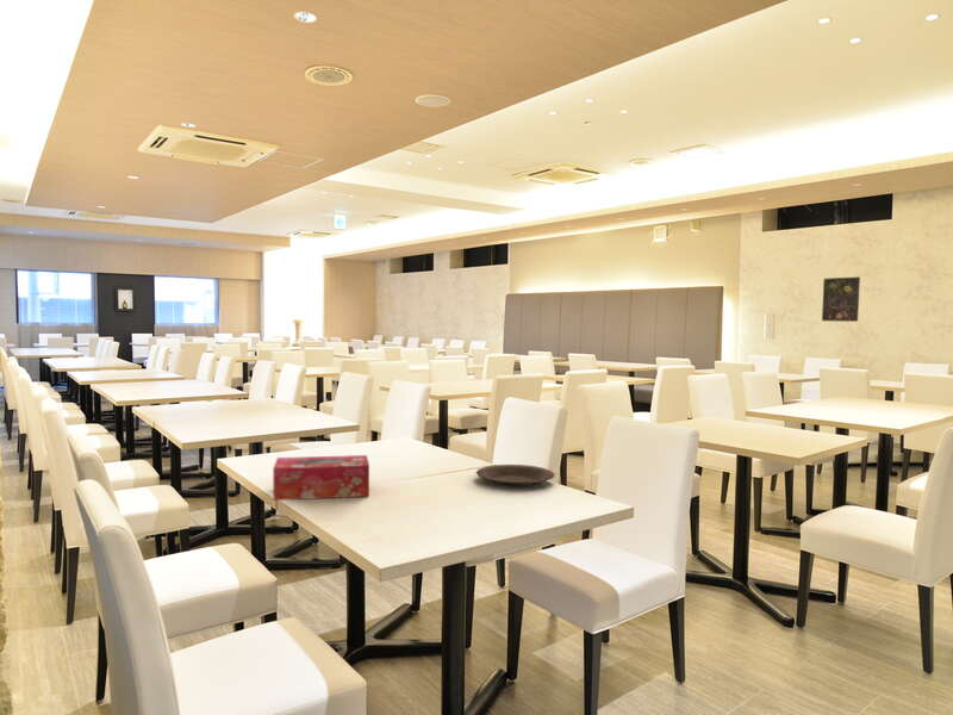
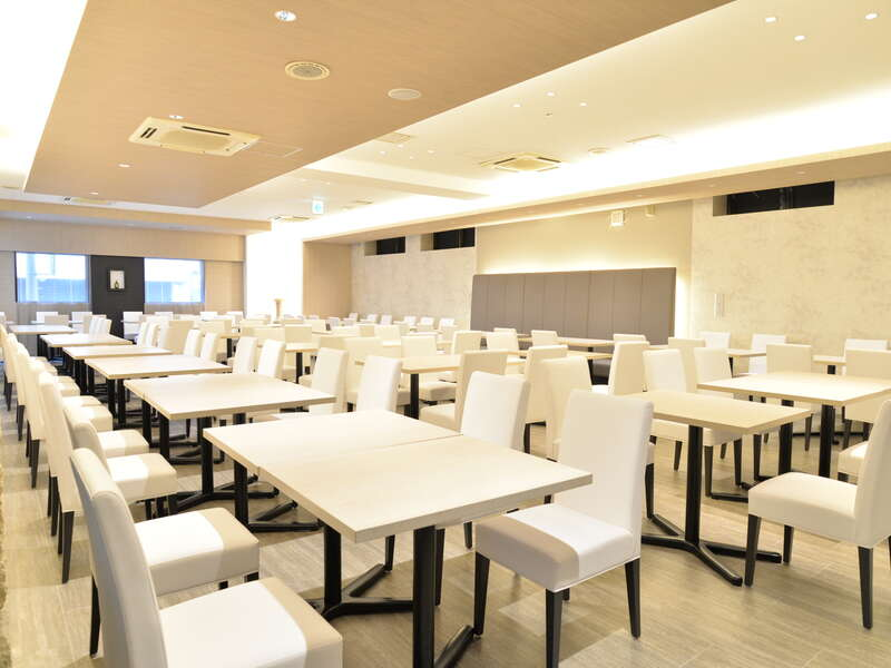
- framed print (840, 299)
- plate (515, 475)
- tissue box (322, 477)
